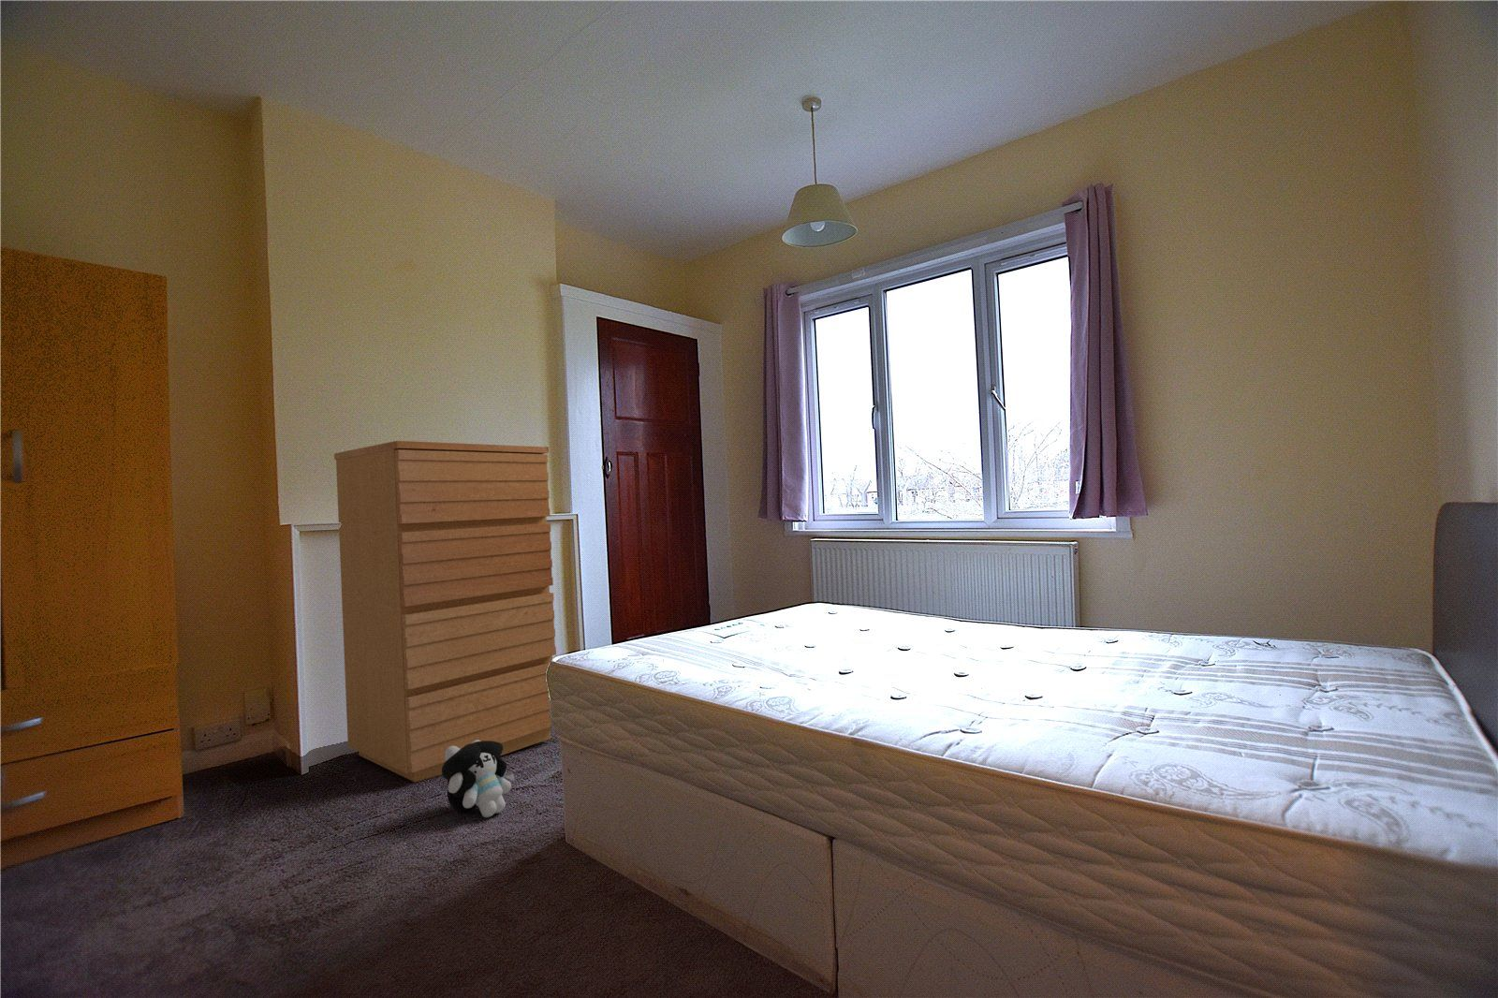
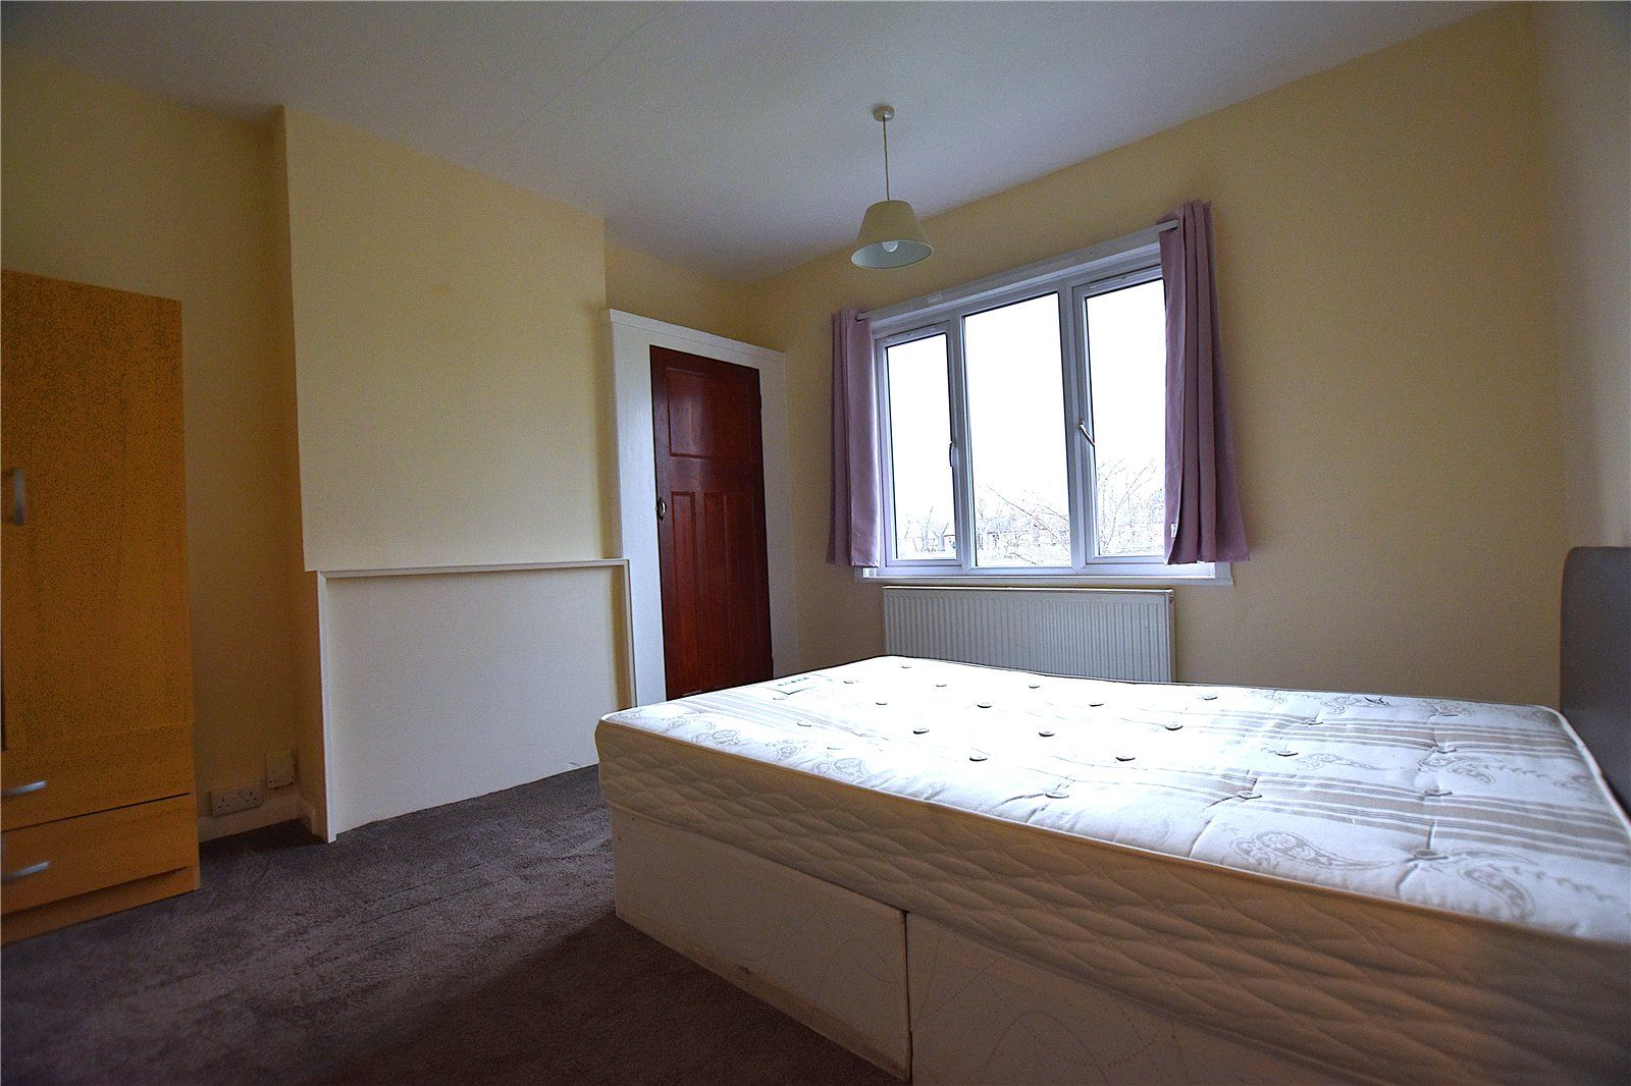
- plush toy (480, 774)
- dresser (450, 598)
